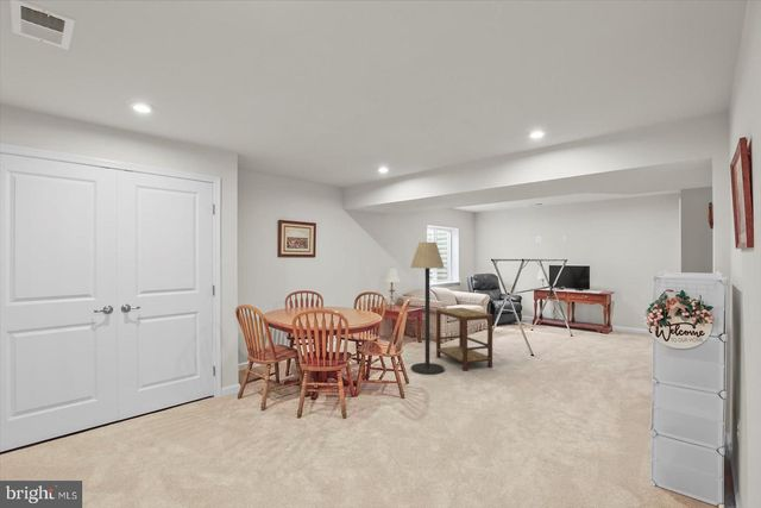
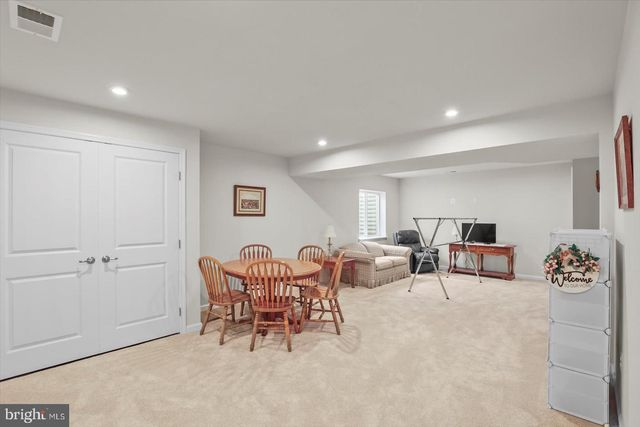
- side table (463, 337)
- floor lamp (427, 306)
